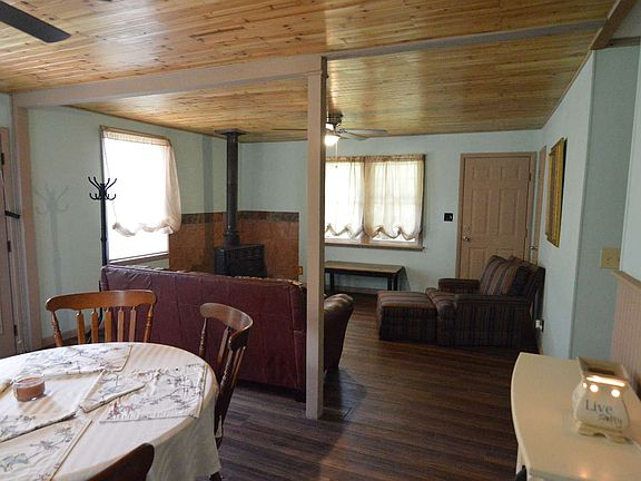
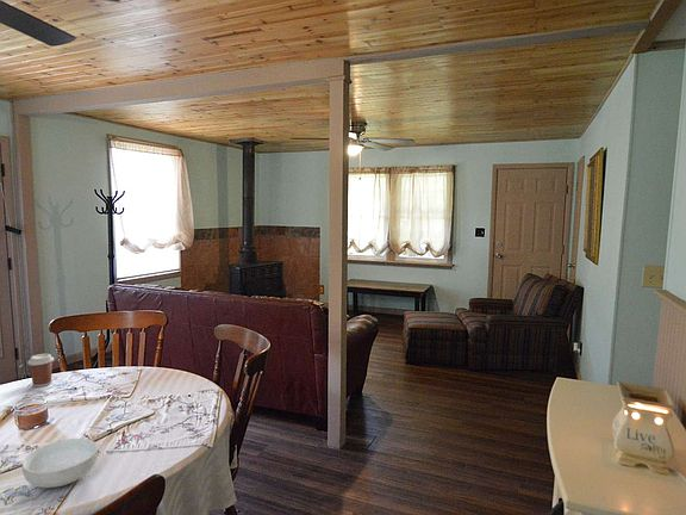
+ cereal bowl (61, 466)
+ coffee cup (40, 370)
